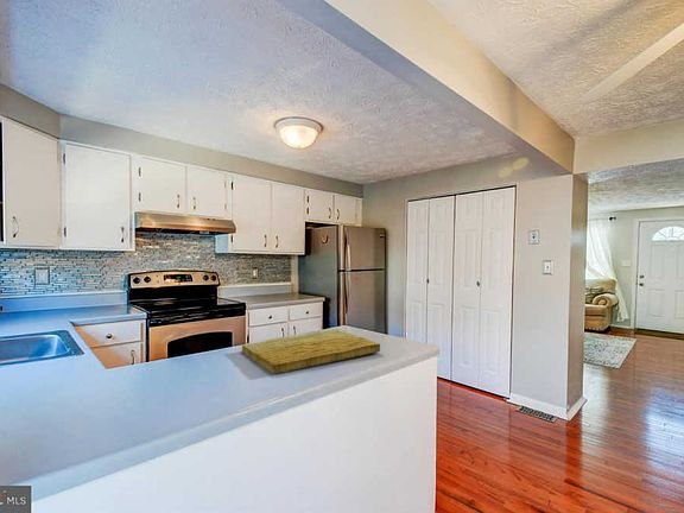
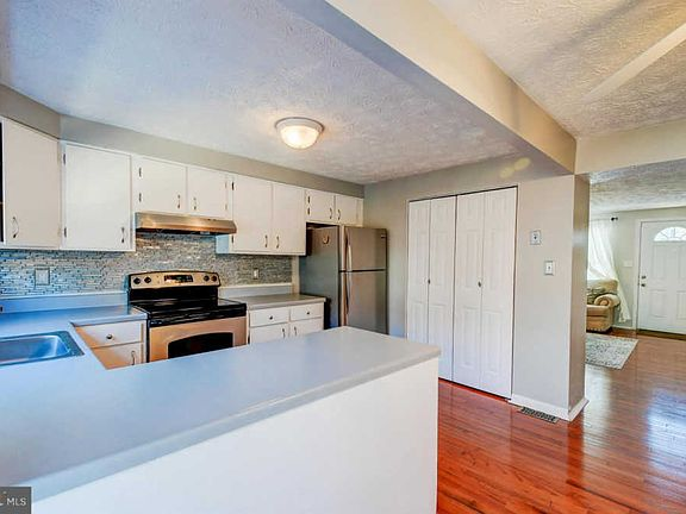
- cutting board (311, 346)
